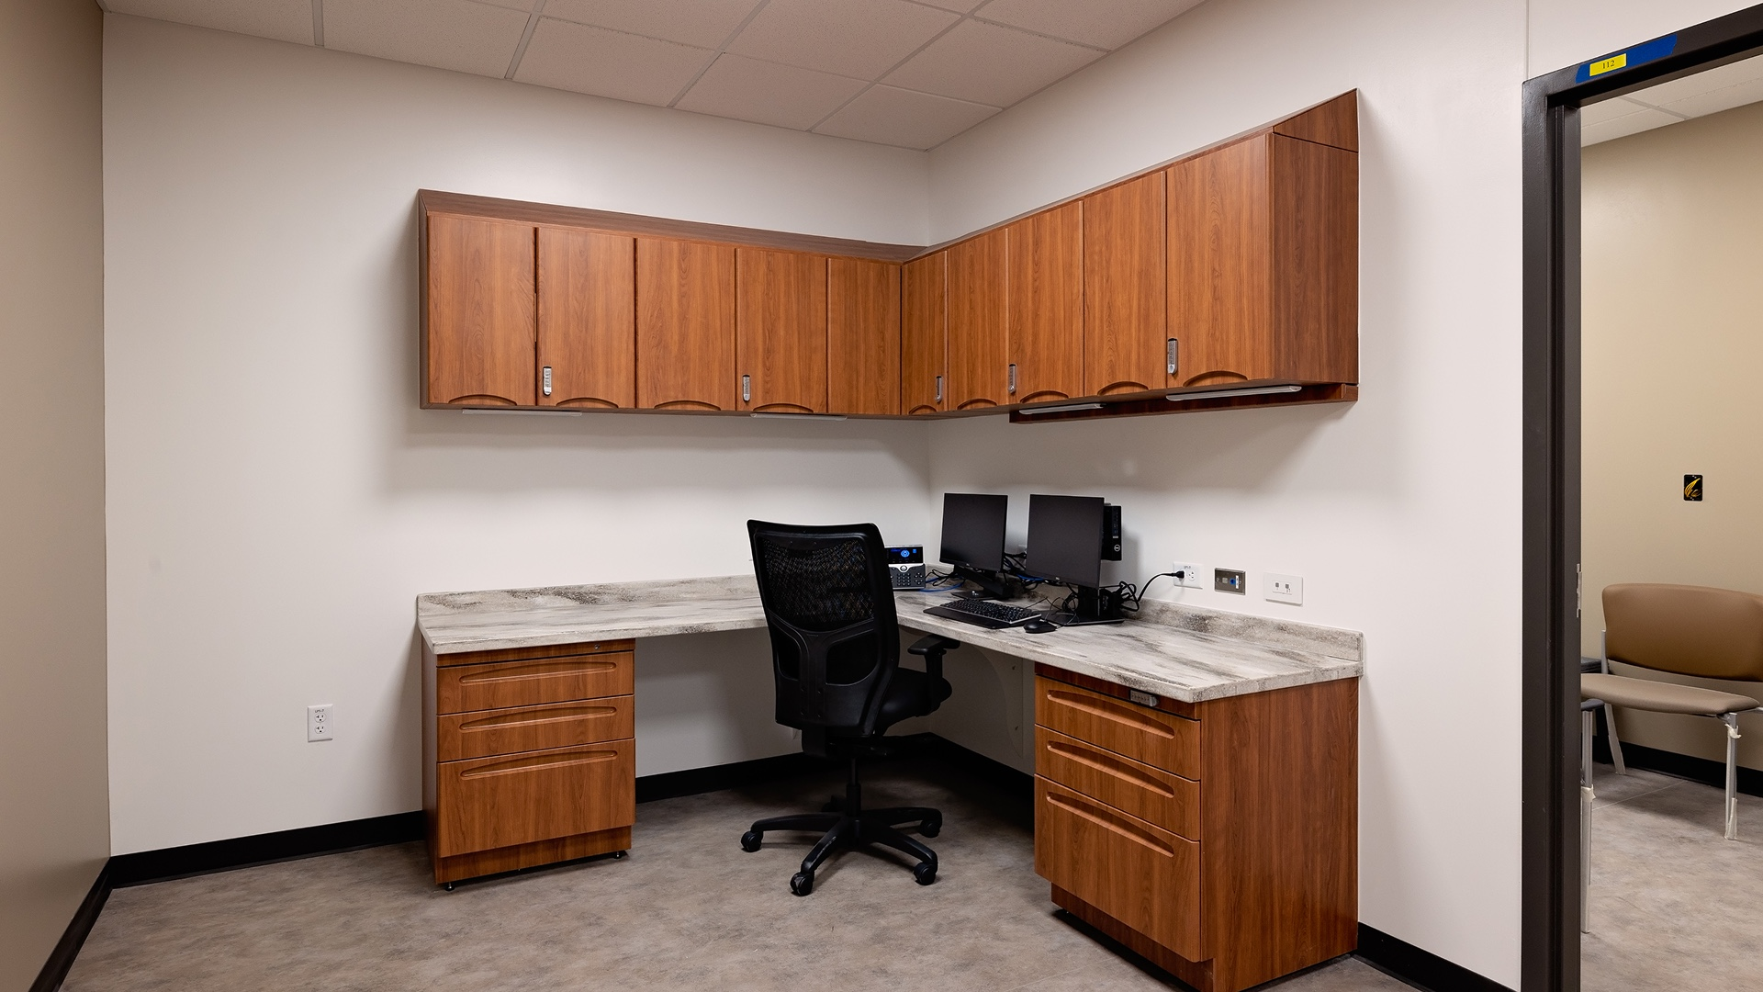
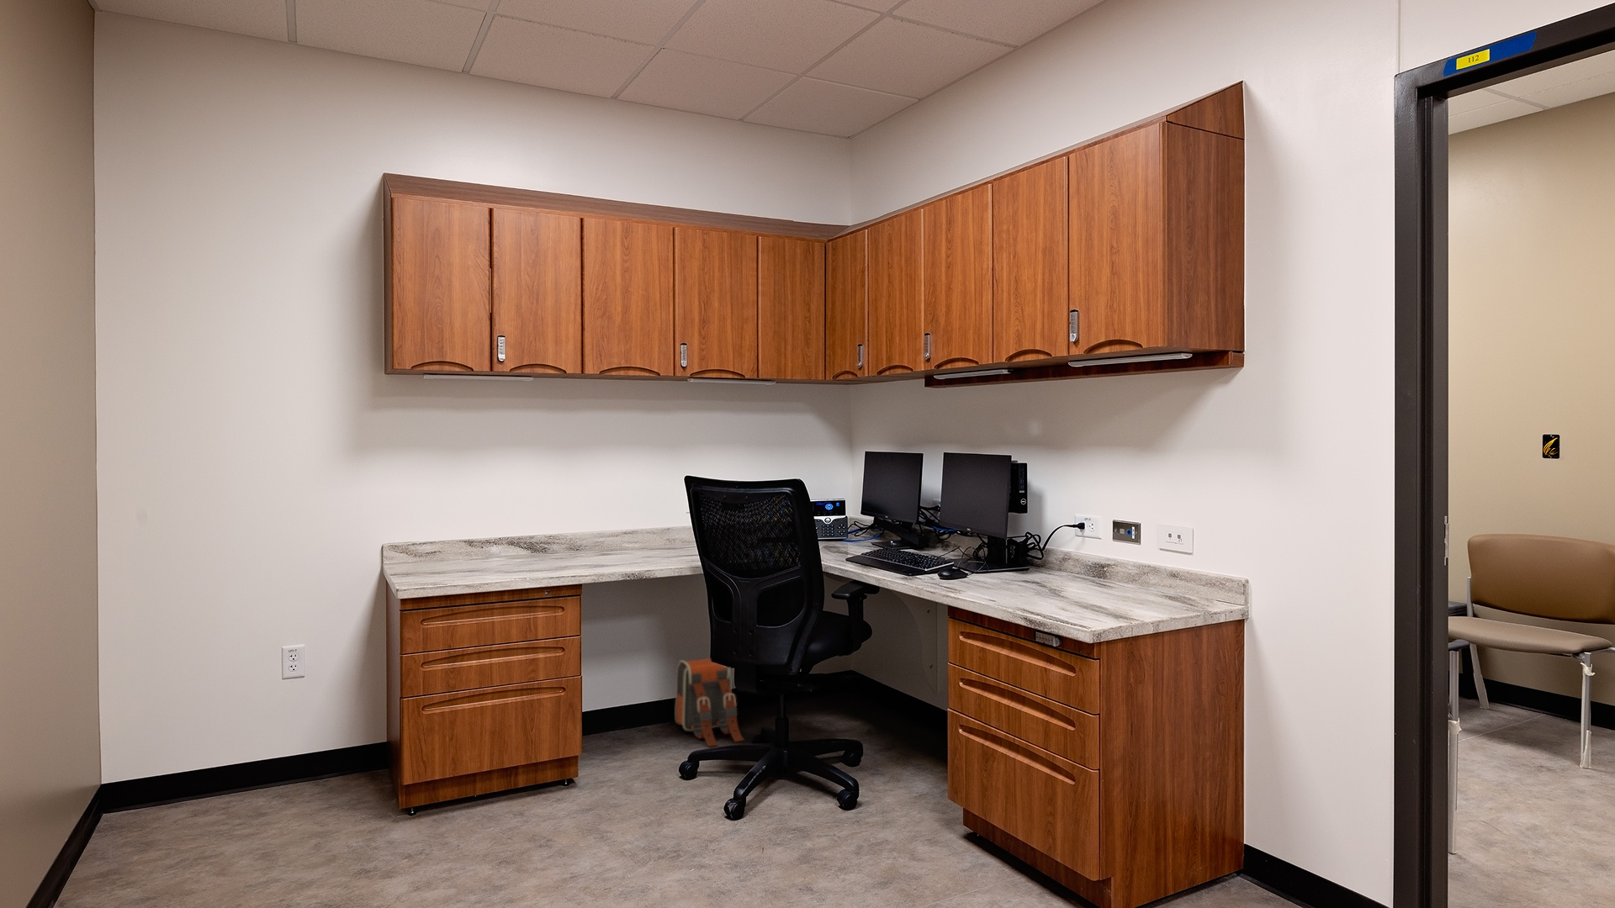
+ backpack (707, 694)
